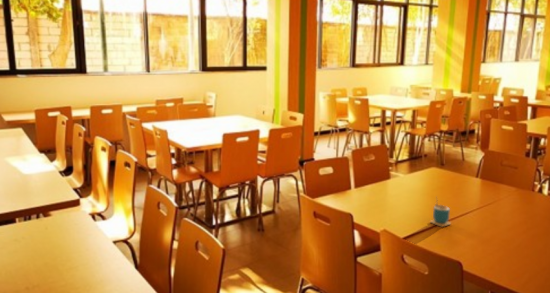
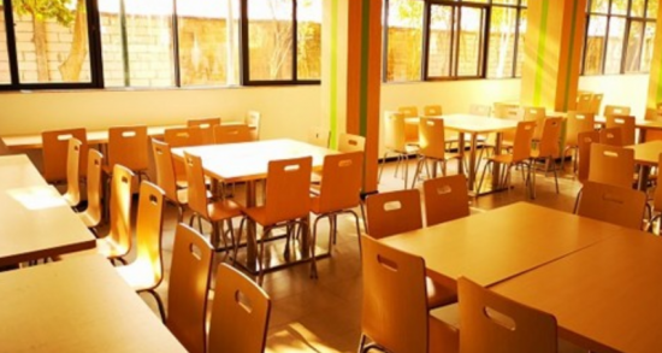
- cup (441, 210)
